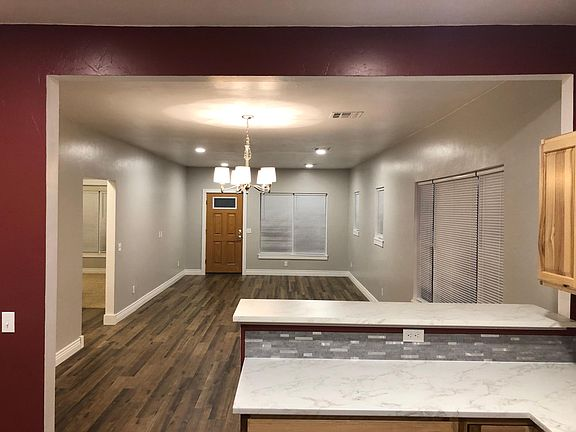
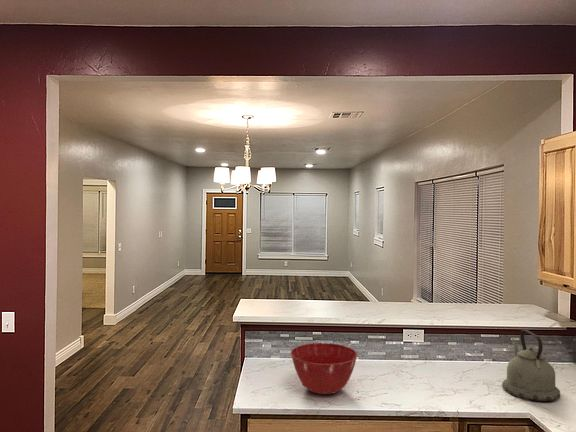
+ mixing bowl (323, 370)
+ kettle (527, 360)
